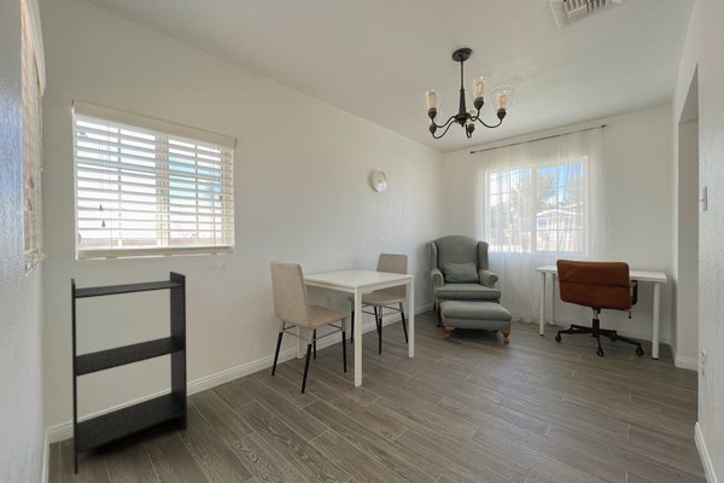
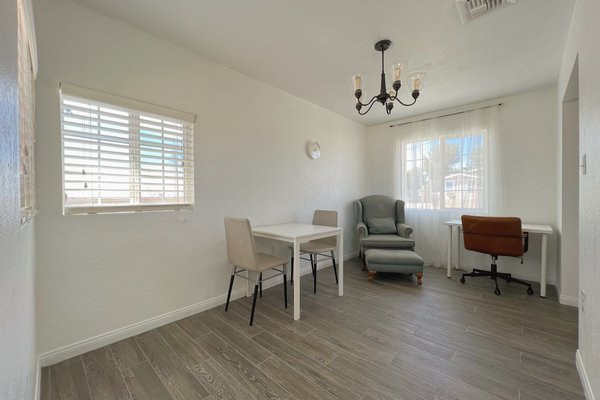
- bookshelf (130, 355)
